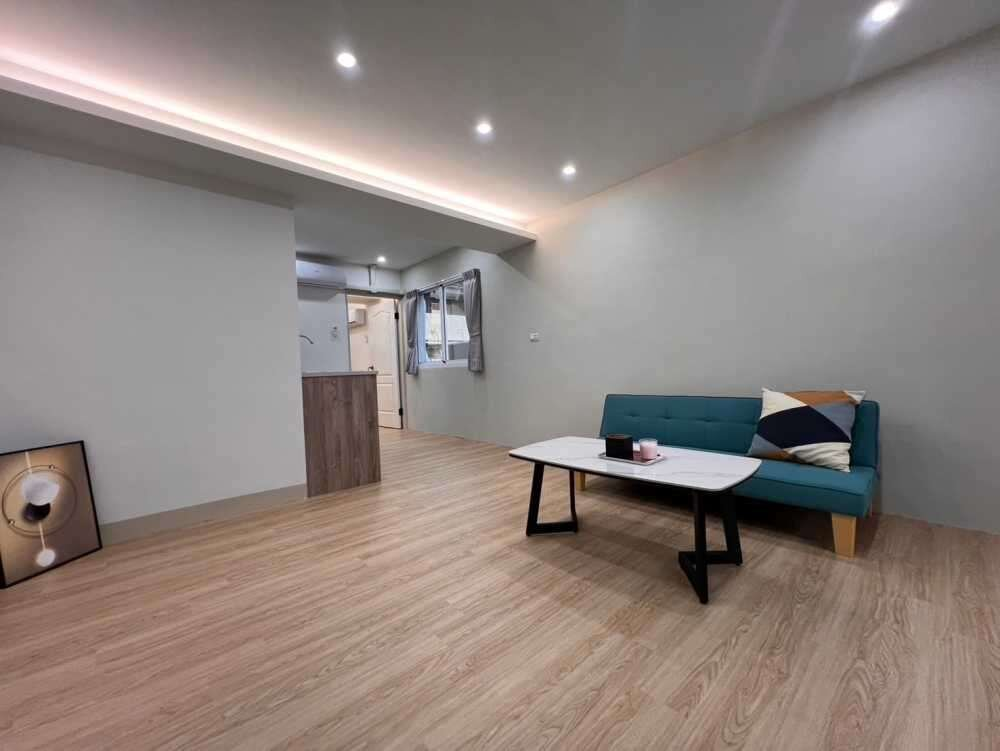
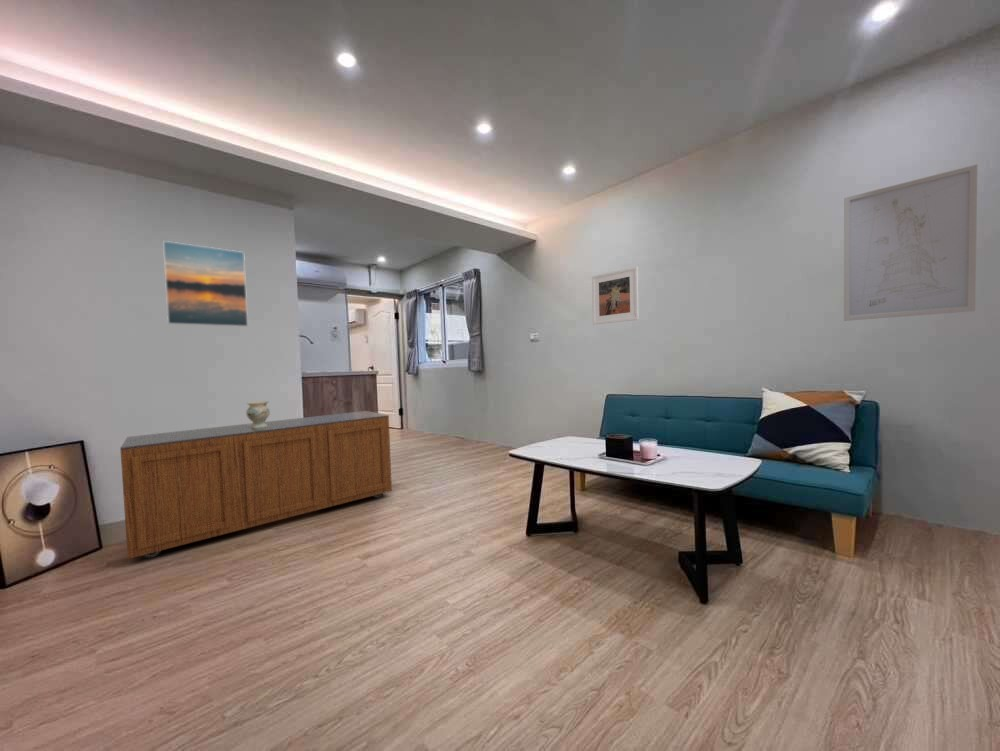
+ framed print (614, 297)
+ sideboard (276, 470)
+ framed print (207, 286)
+ wall art (904, 250)
+ vase (258, 414)
